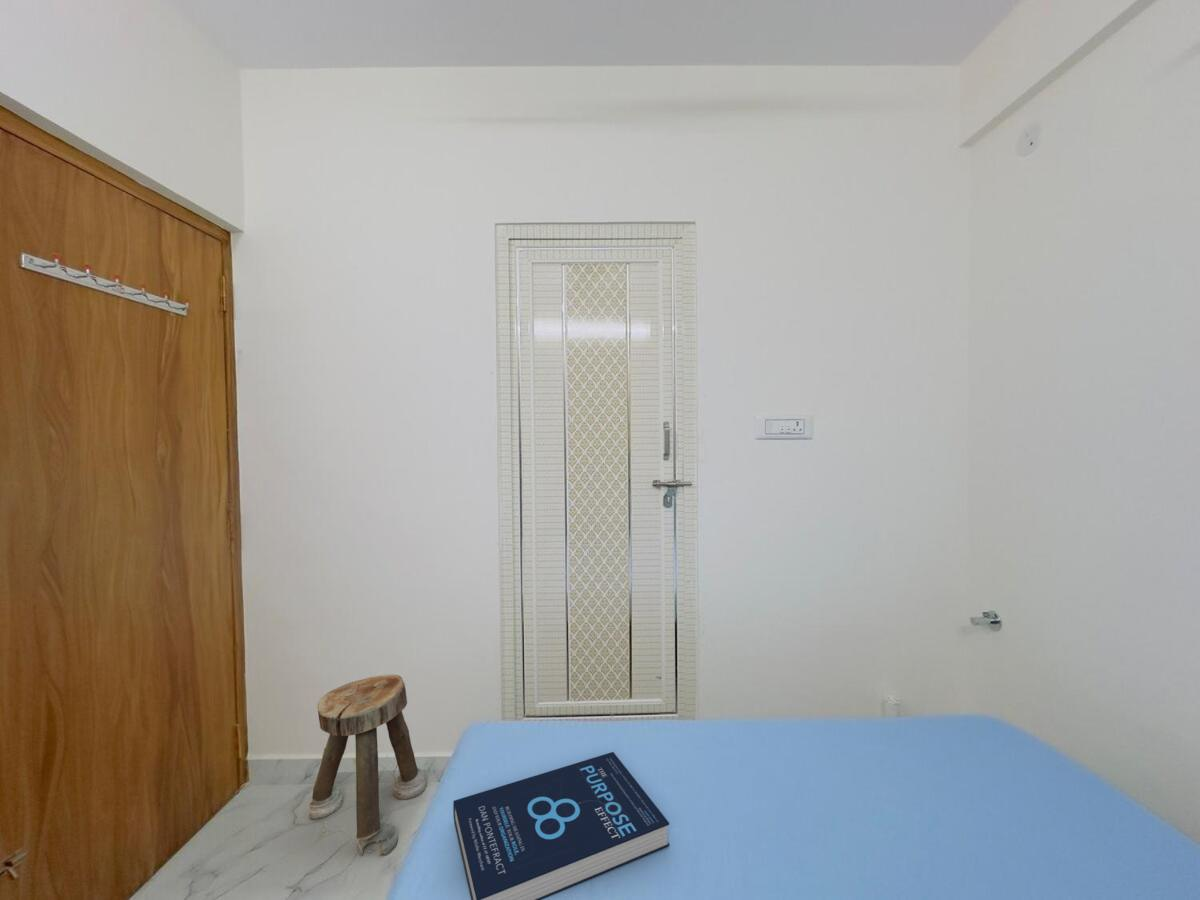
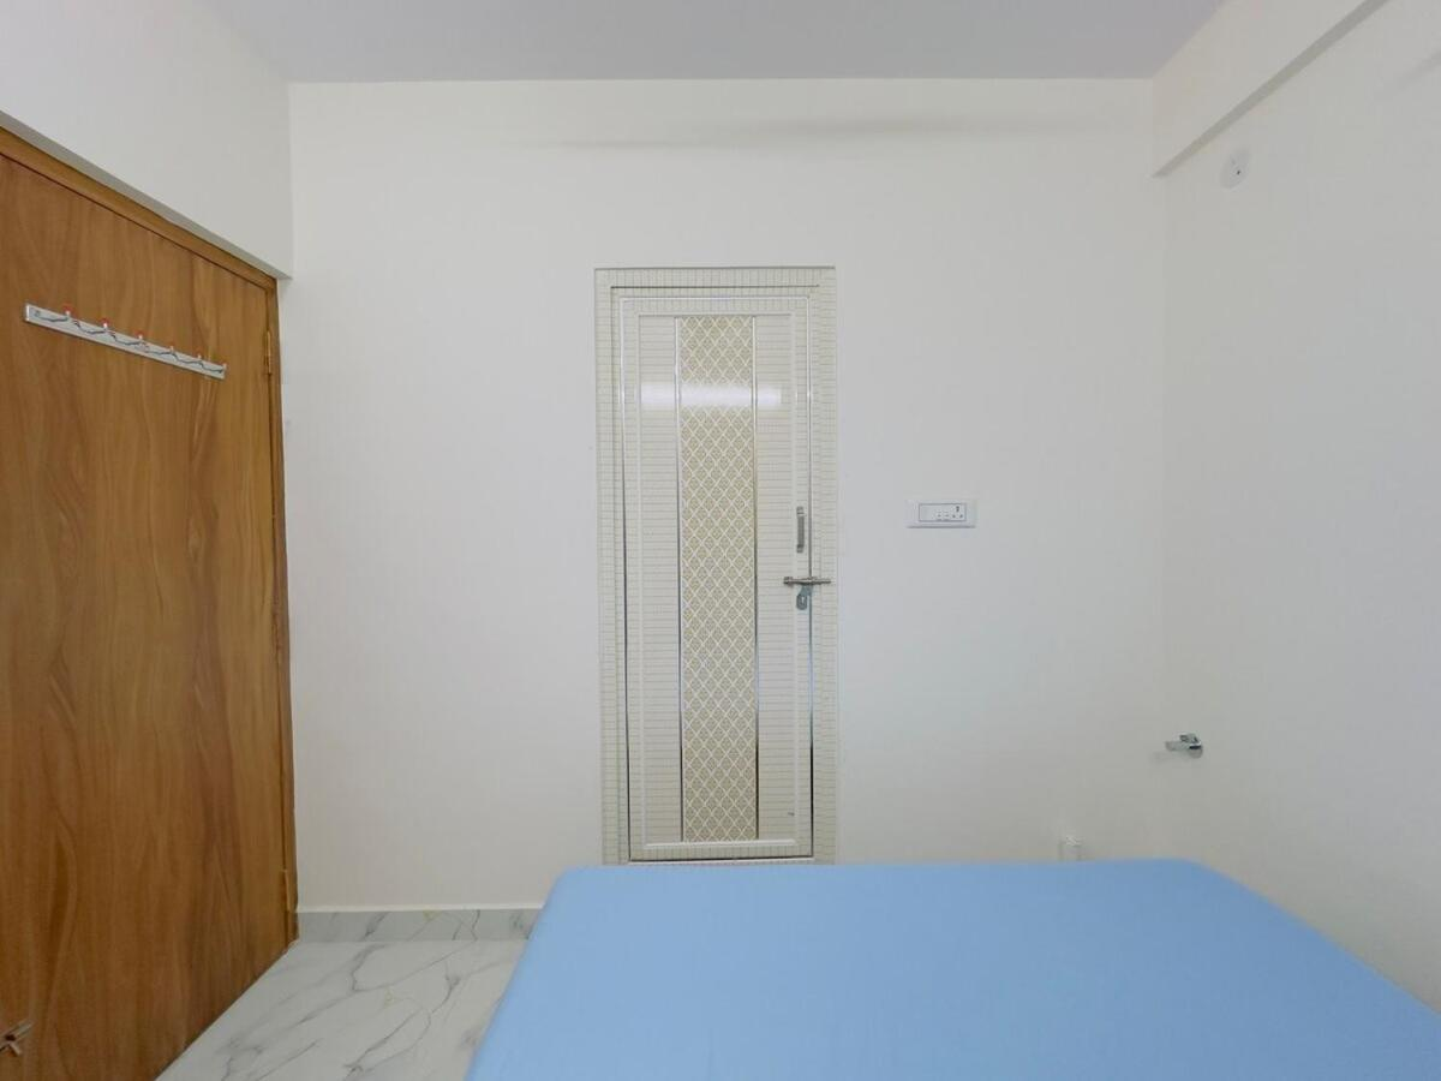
- book (557, 821)
- stool (361, 752)
